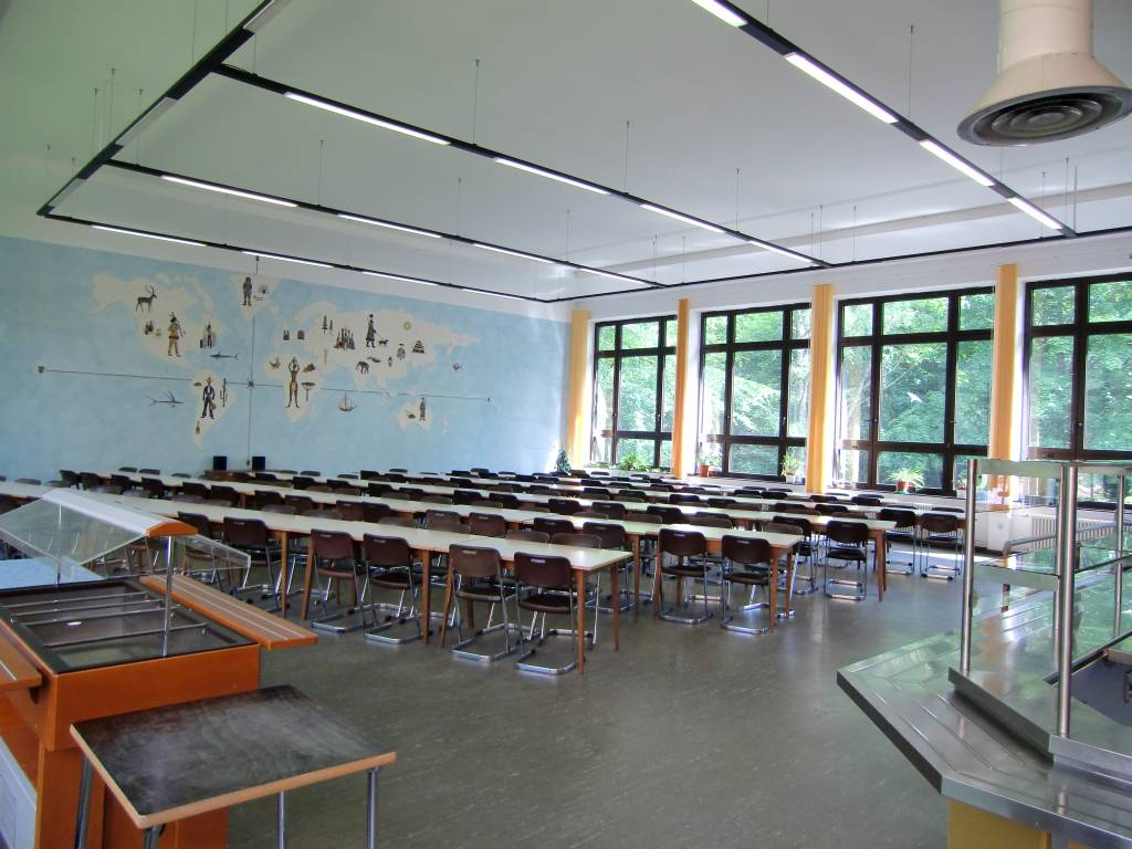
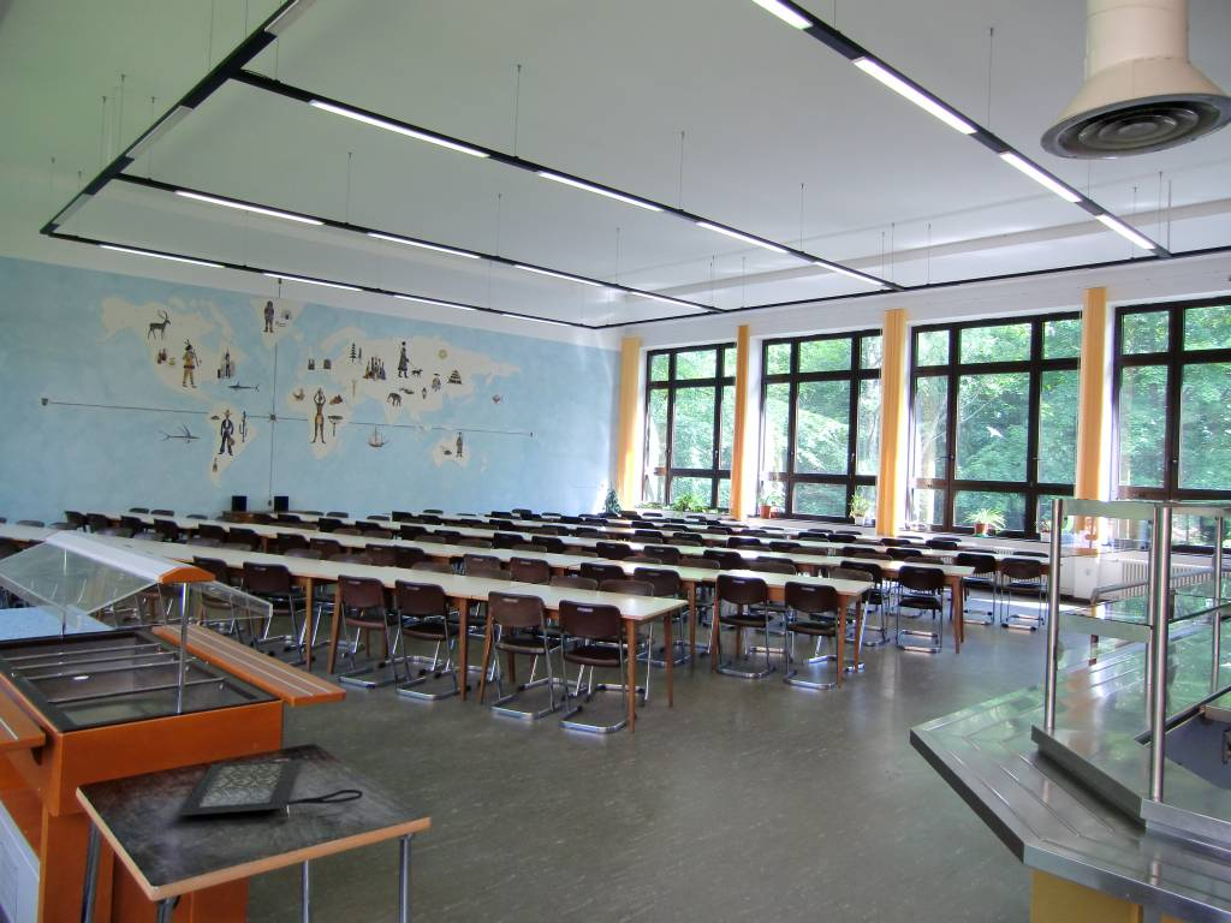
+ clutch bag (249, 786)
